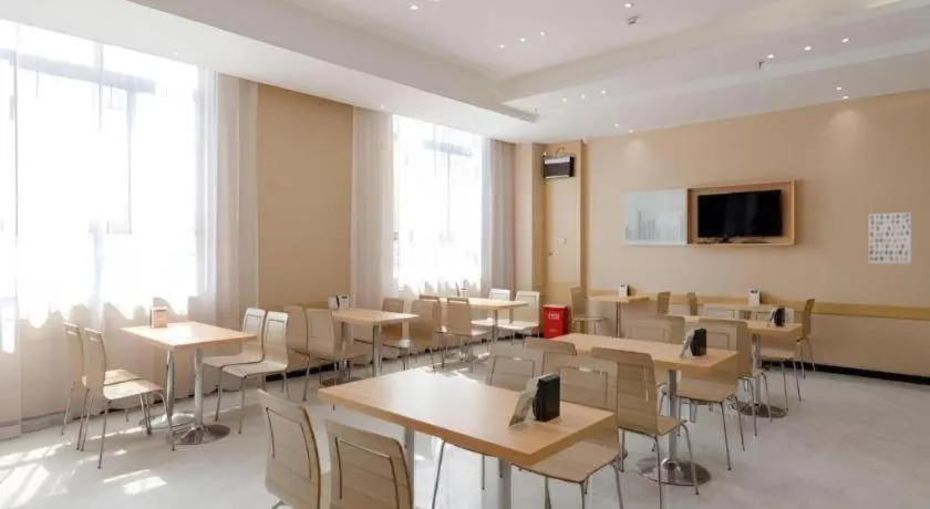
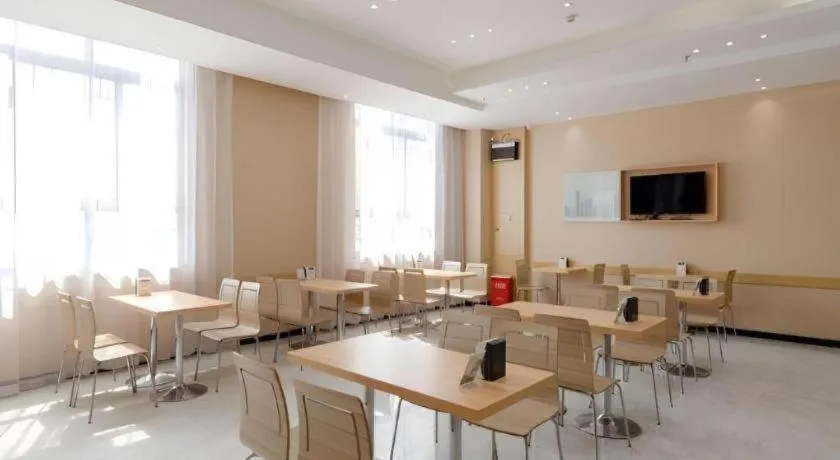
- wall art (889, 238)
